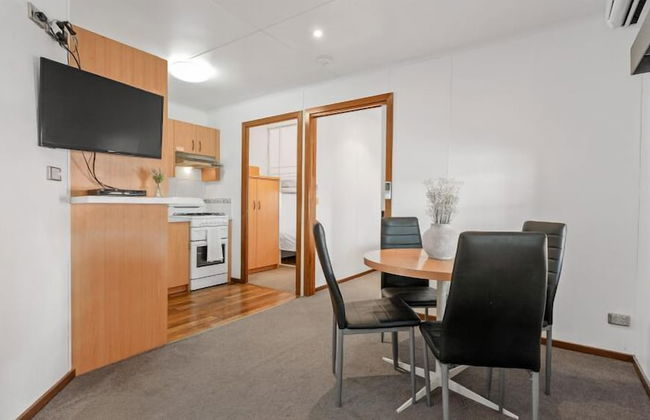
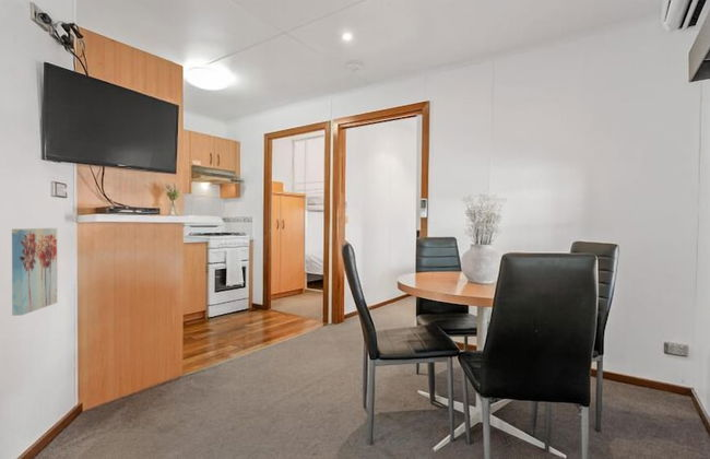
+ wall art (36, 268)
